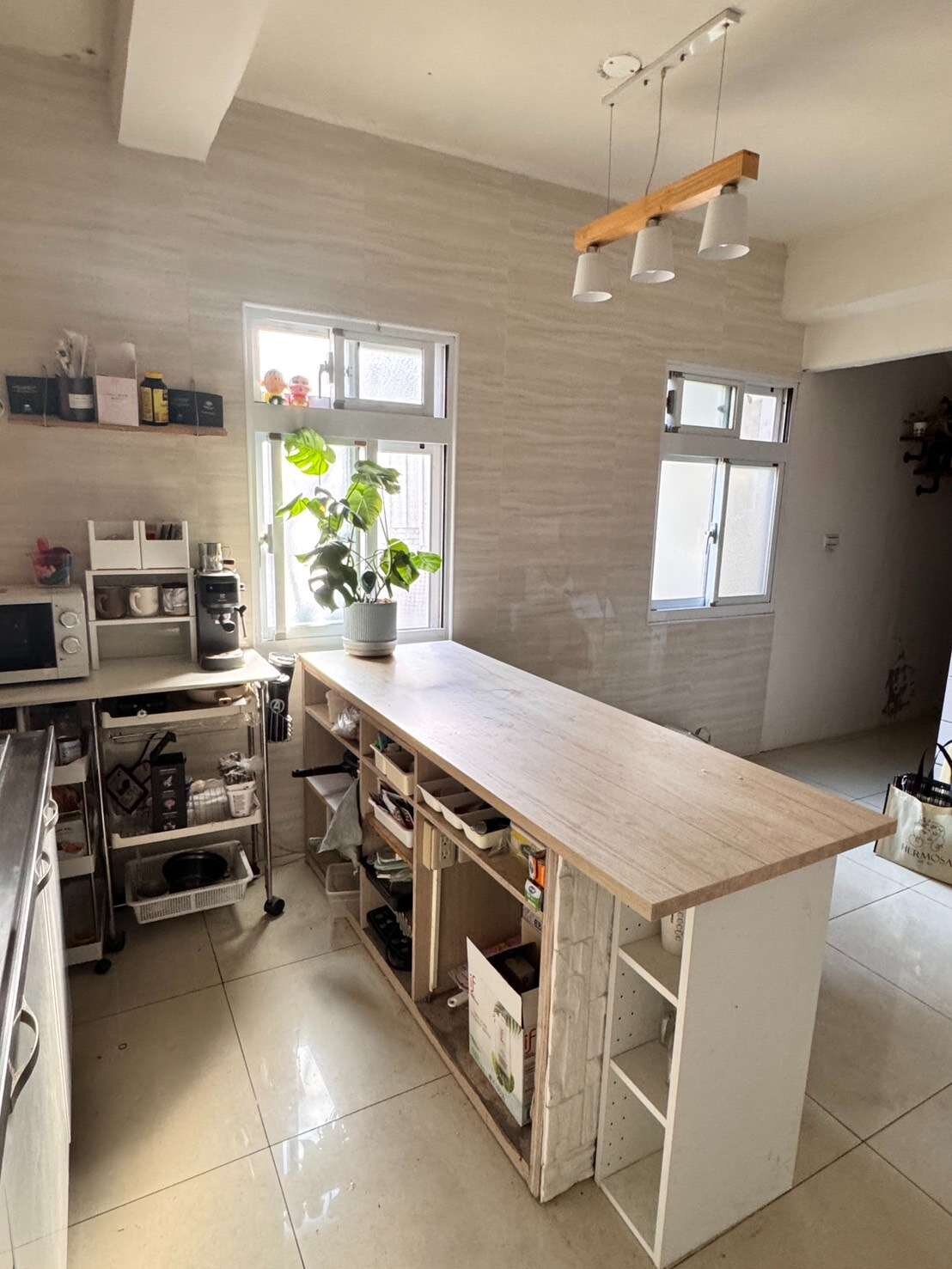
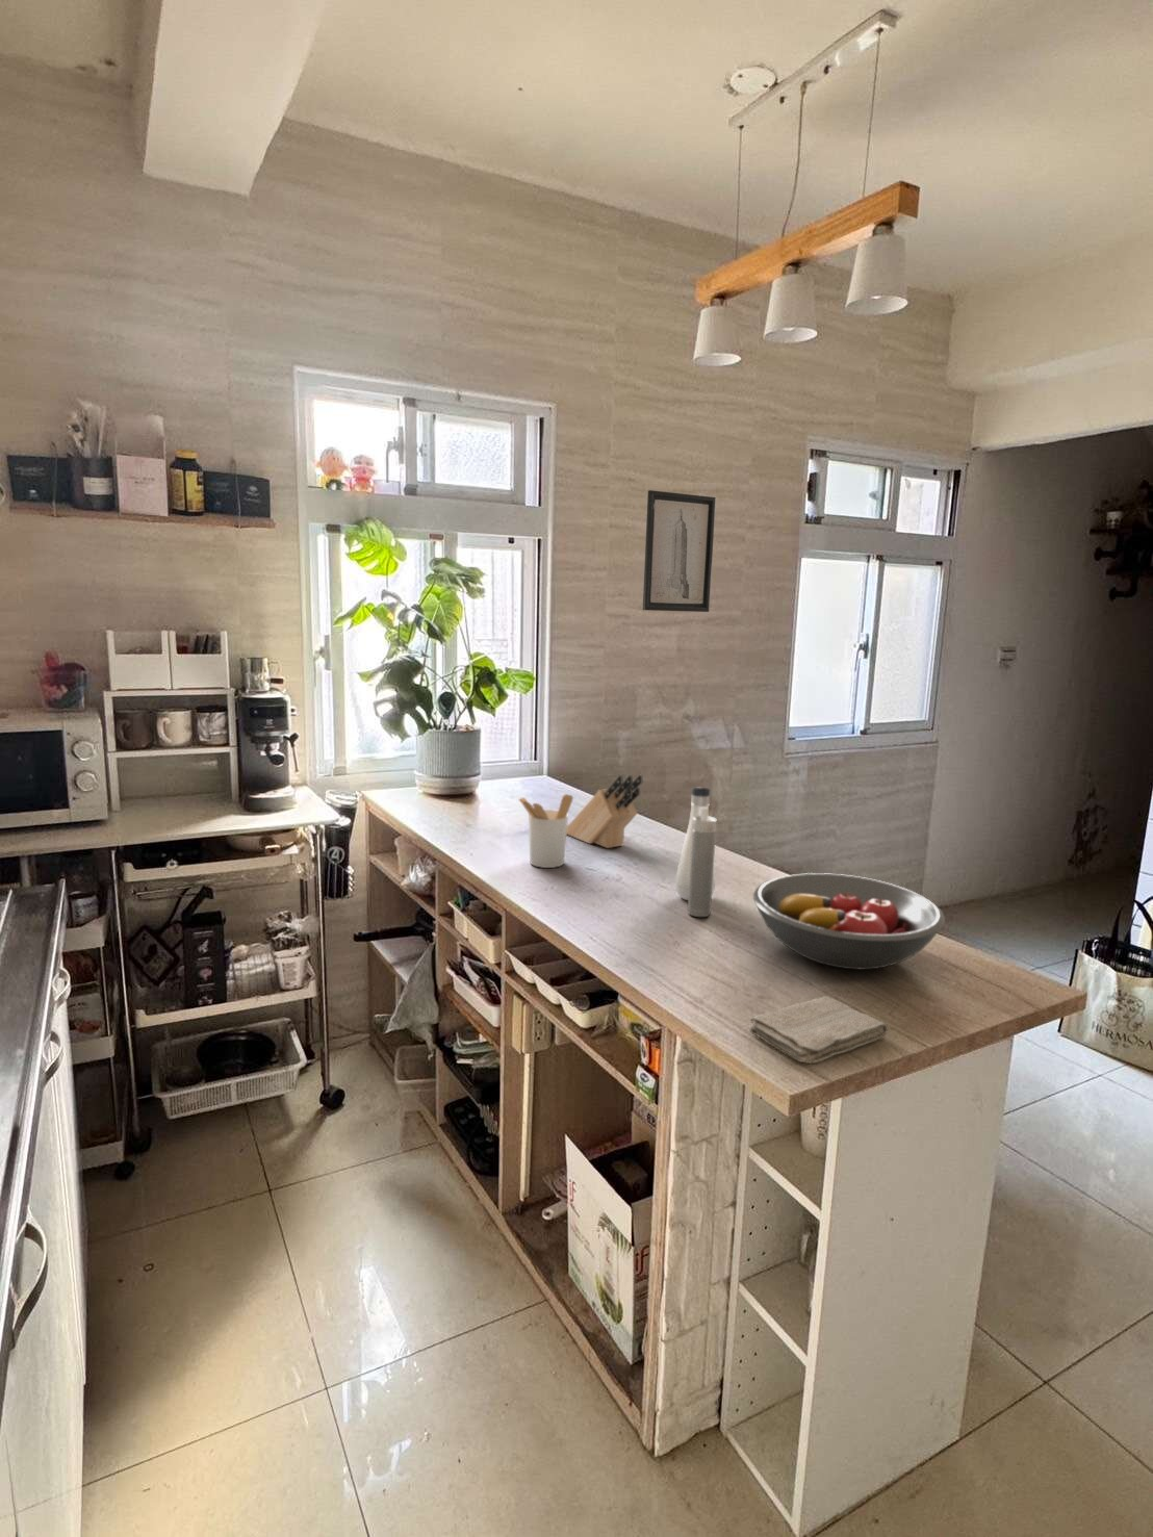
+ washcloth (816, 1026)
+ fruit bowl (844, 921)
+ knife block (603, 804)
+ wall art (679, 552)
+ water bottle (699, 847)
+ utensil holder (543, 828)
